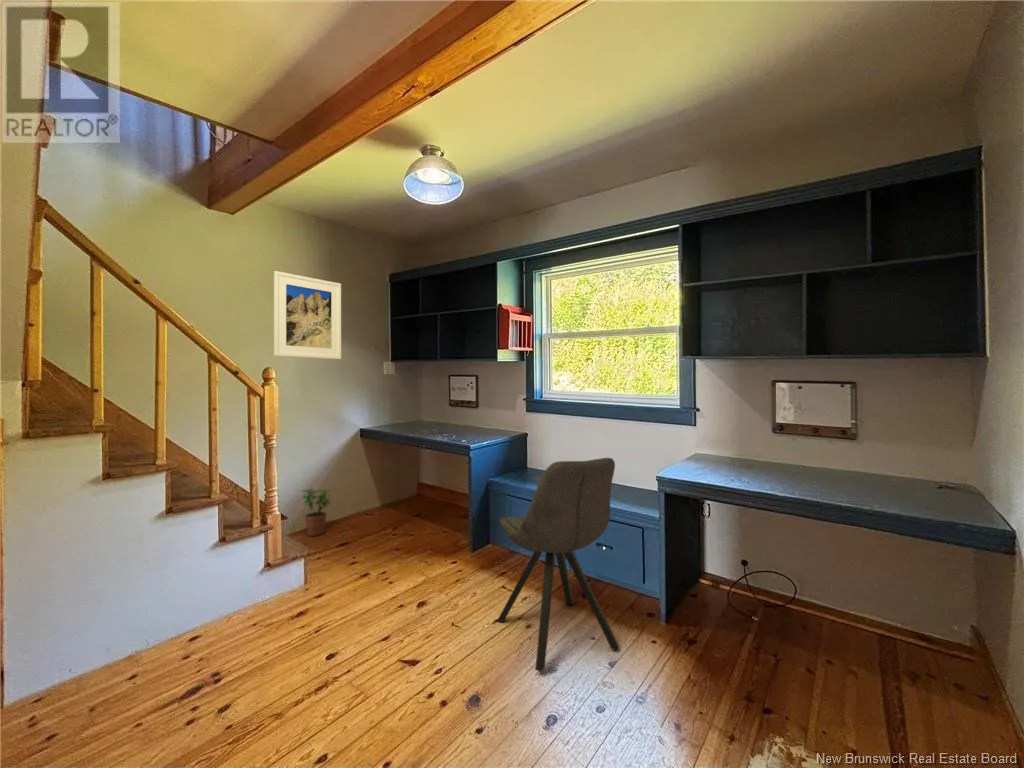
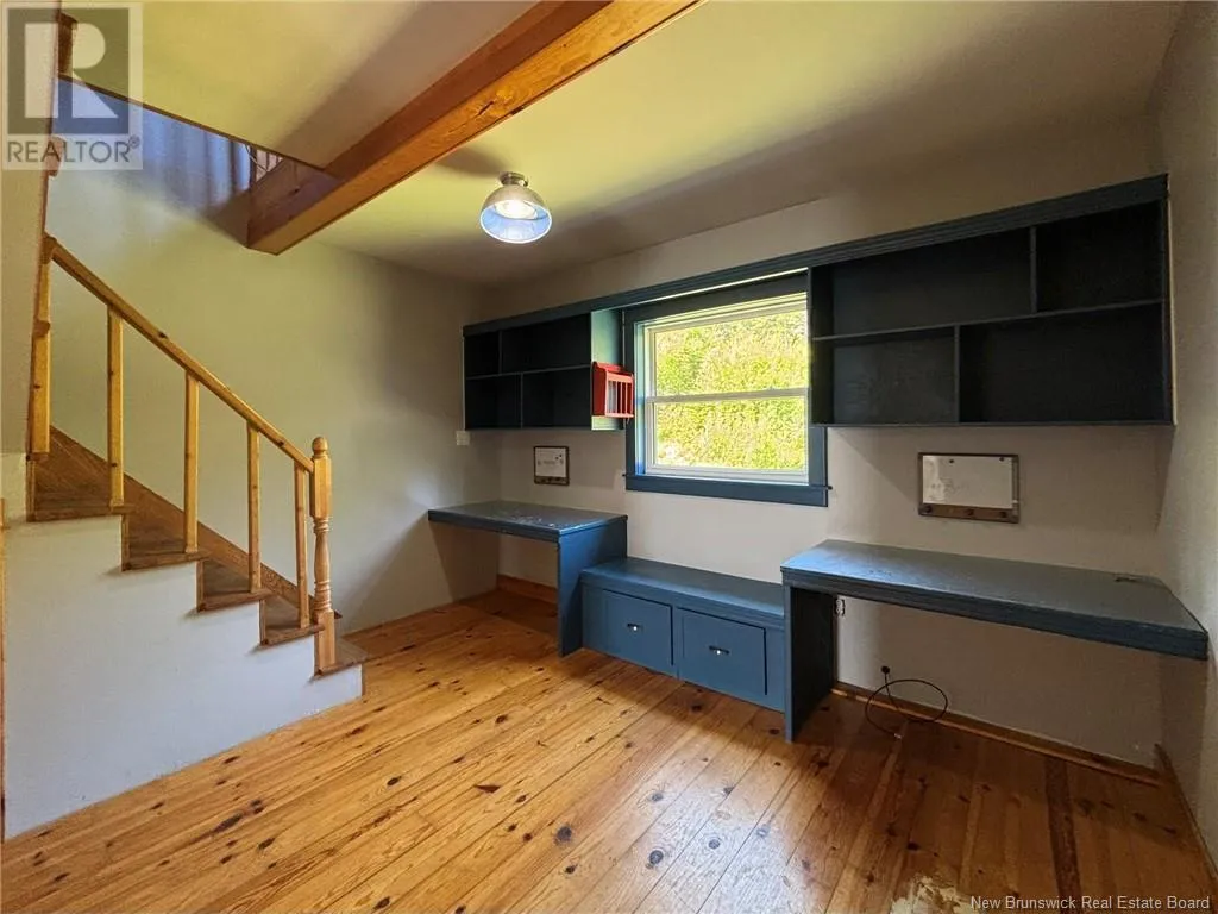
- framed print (309, 317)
- chair (555, 542)
- potted plant (313, 510)
